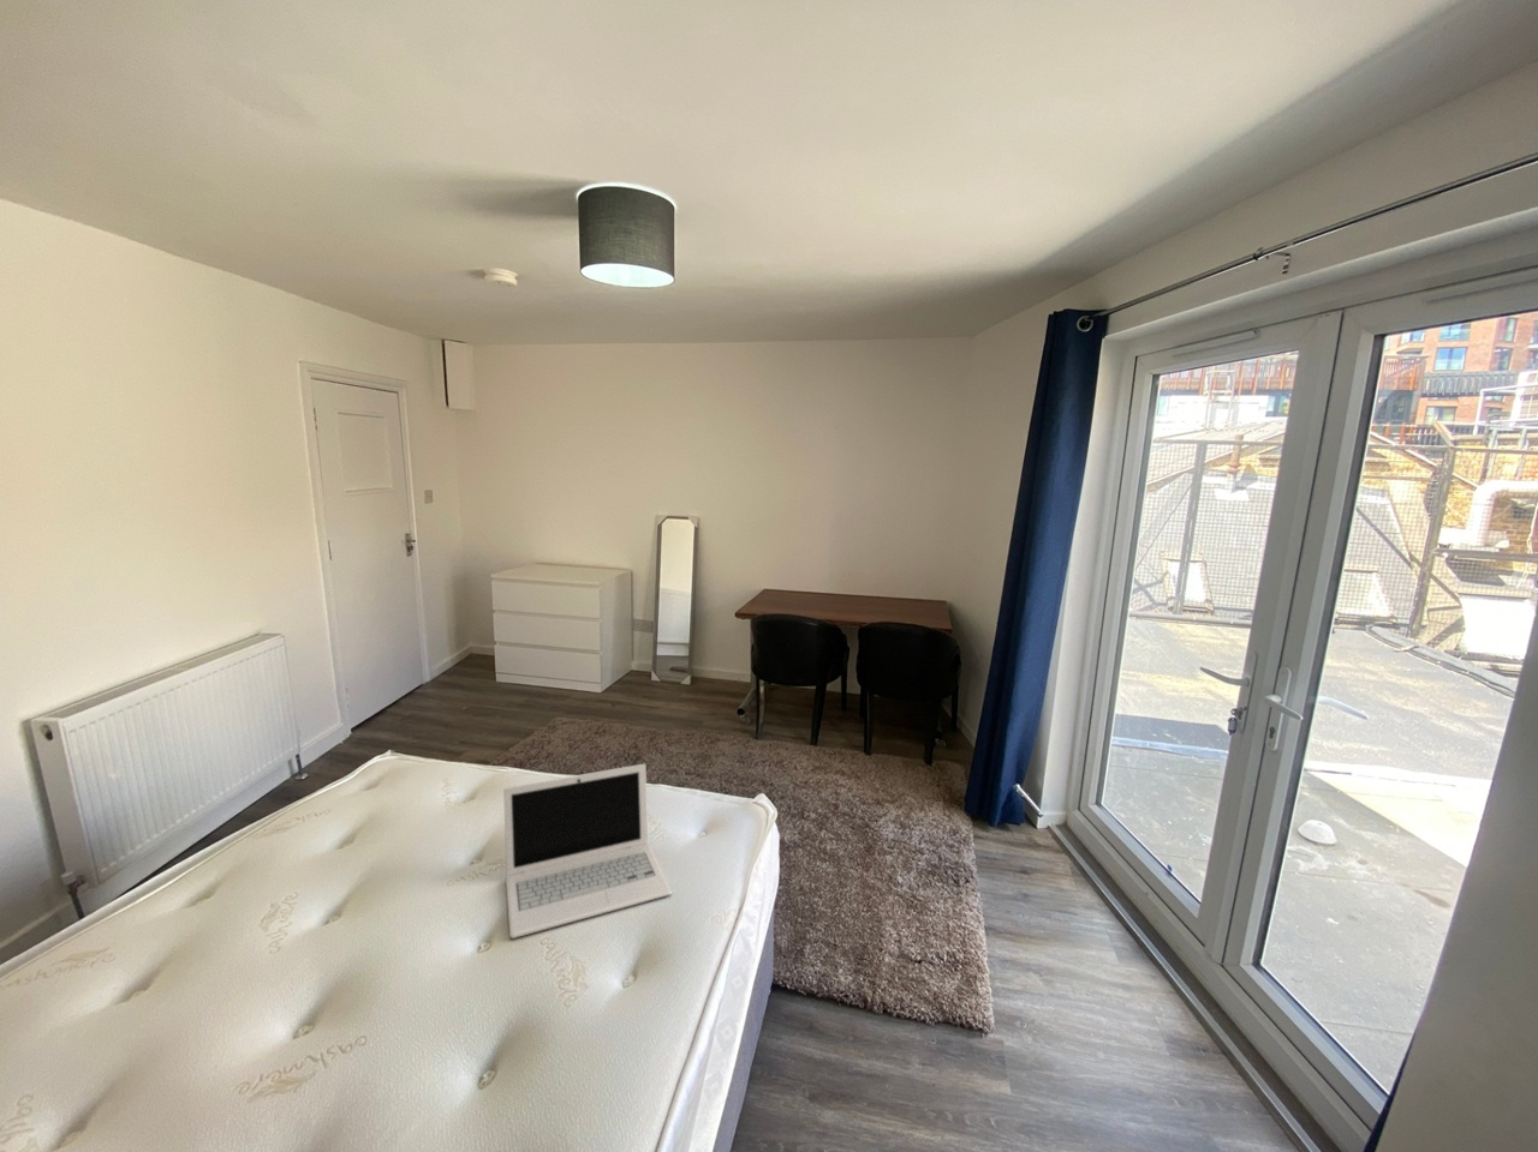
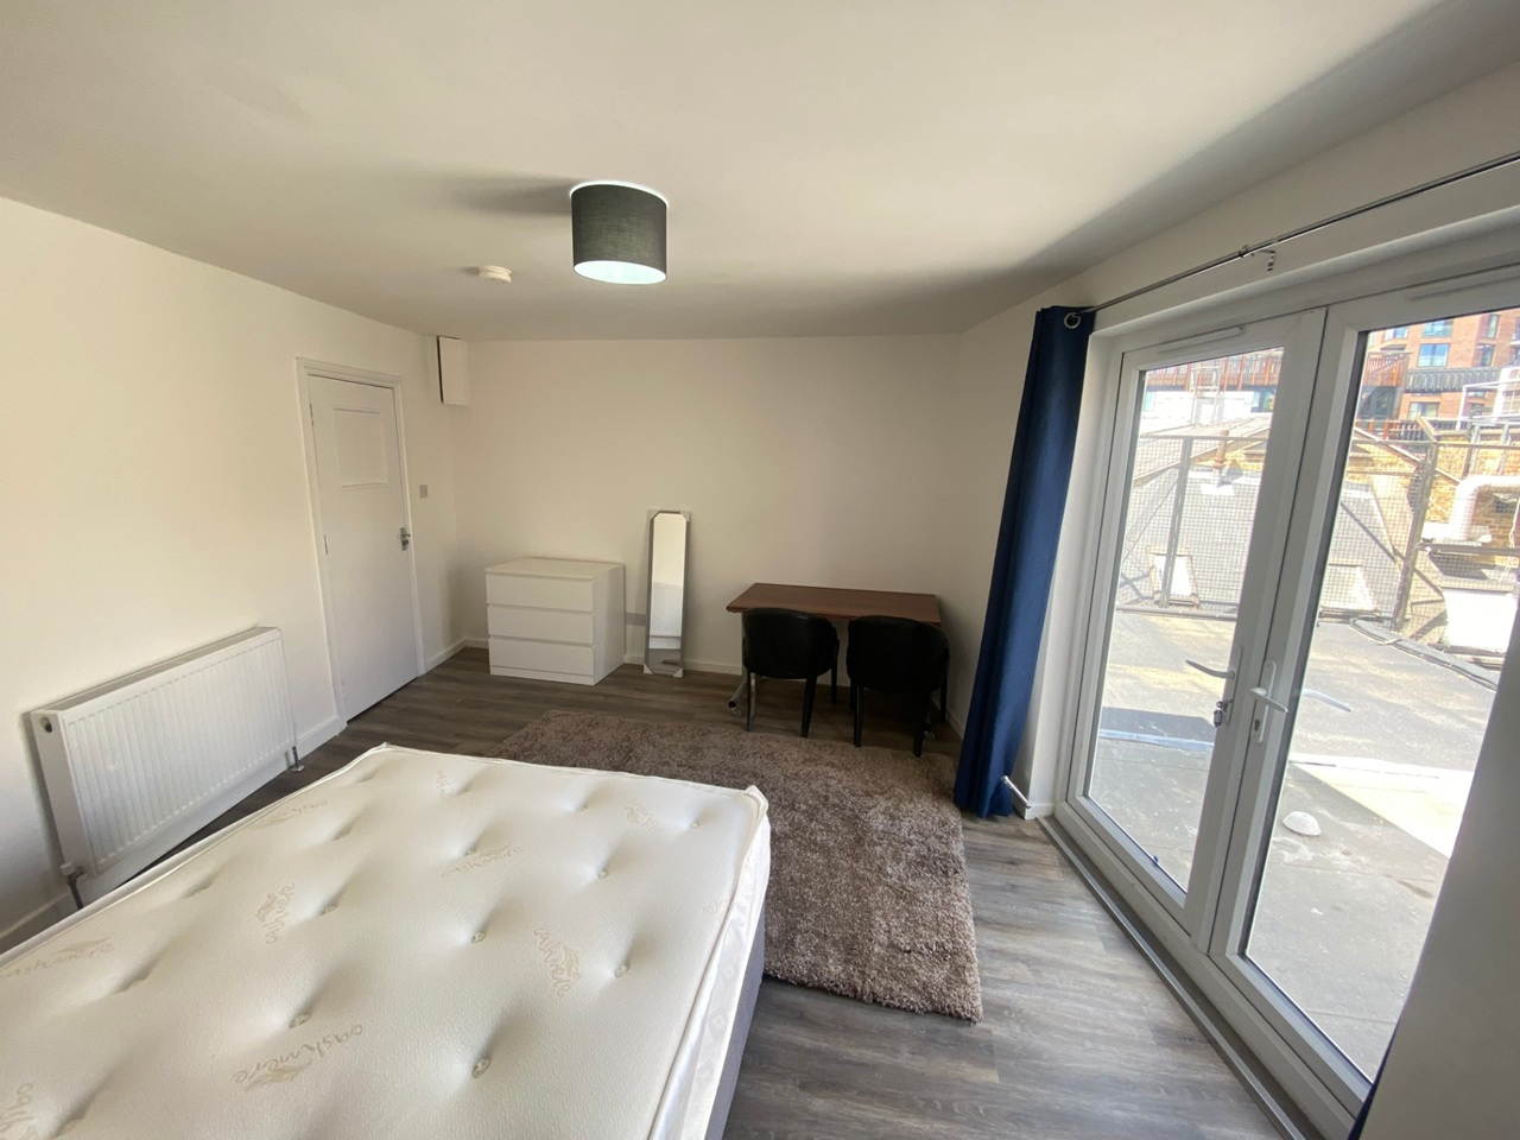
- laptop (586, 840)
